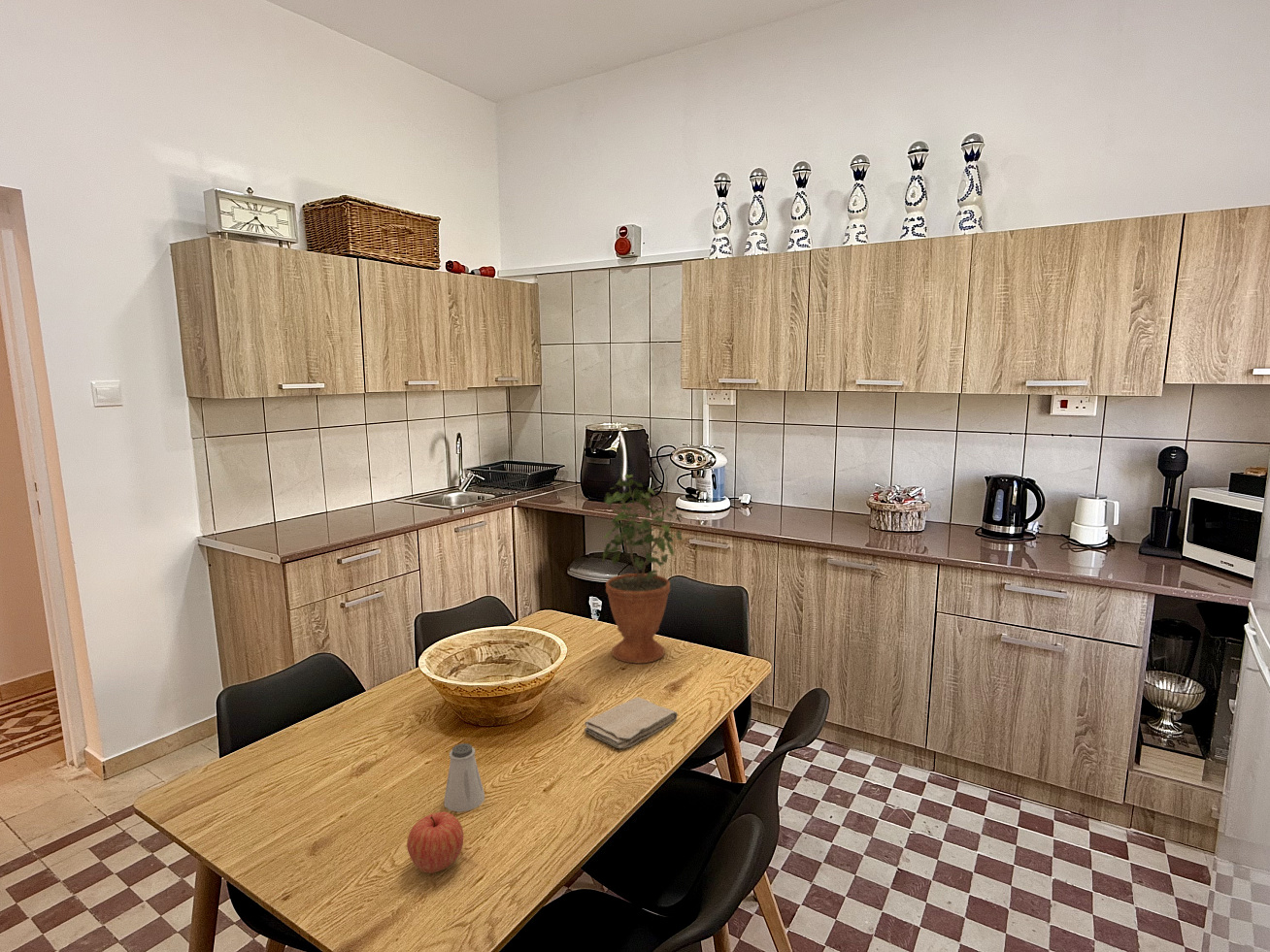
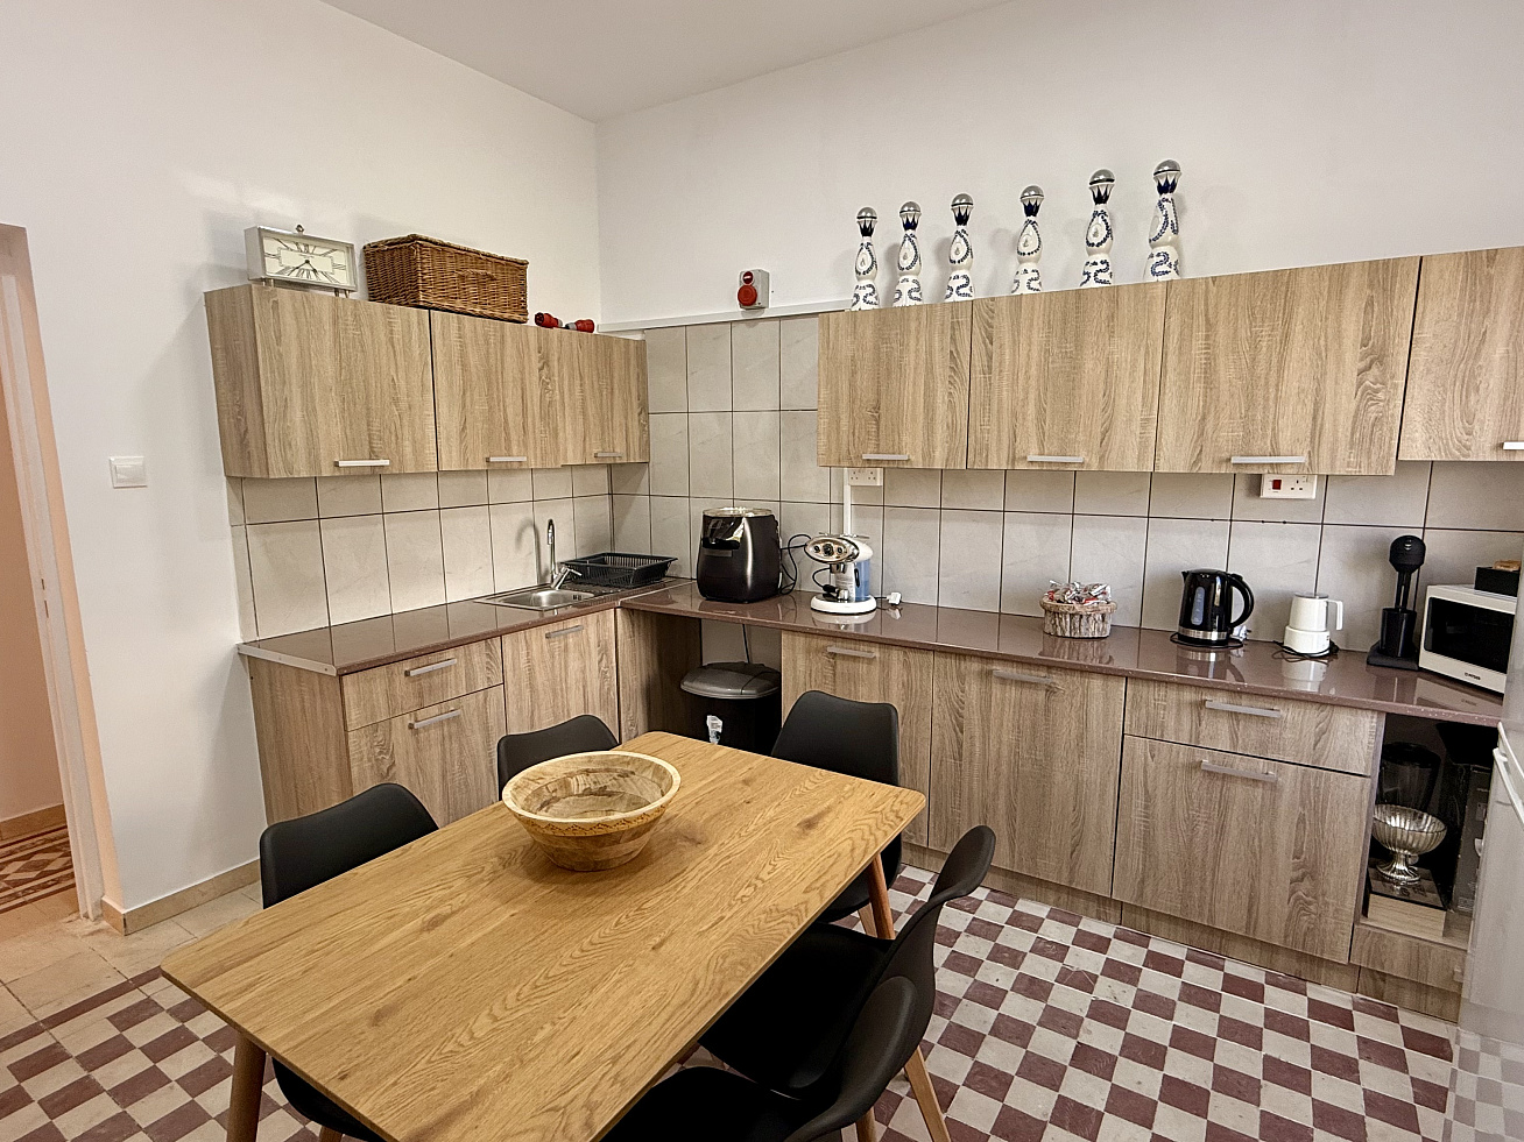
- apple (436, 839)
- washcloth (630, 720)
- saltshaker (463, 774)
- potted plant (641, 565)
